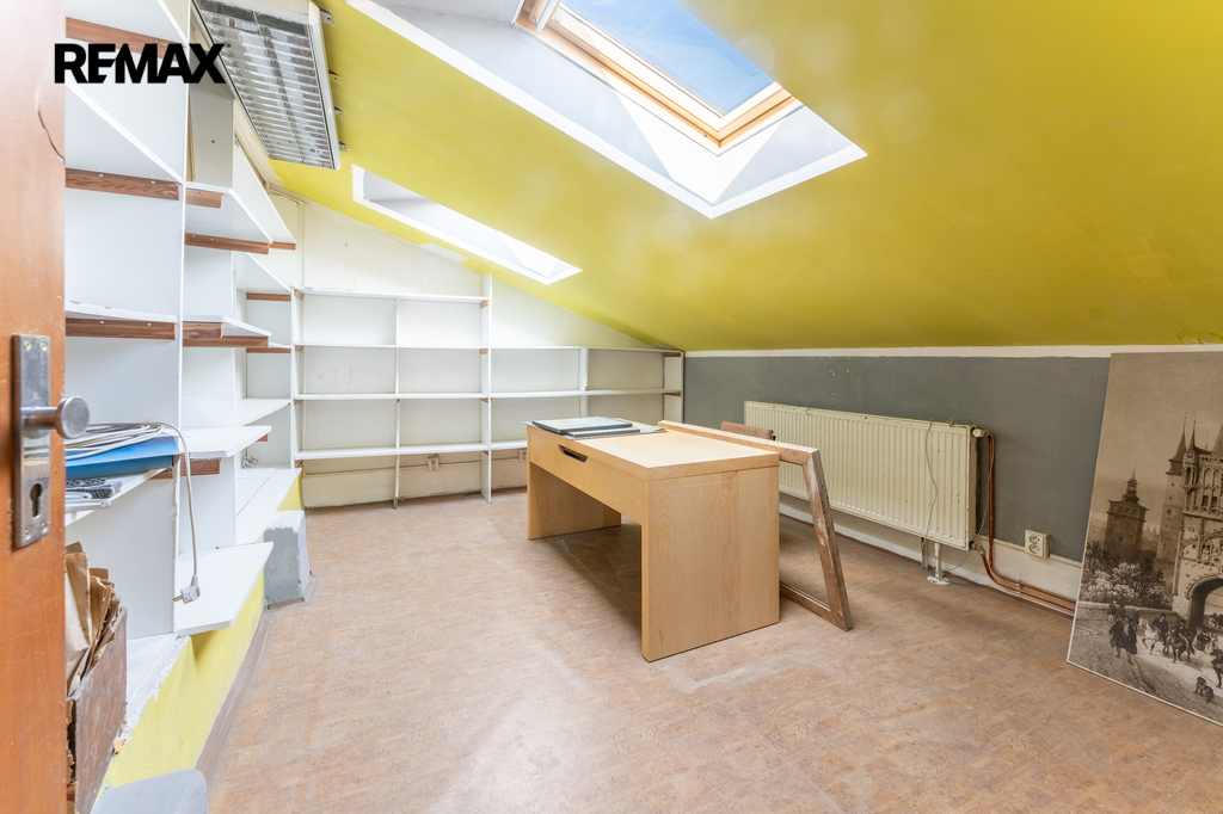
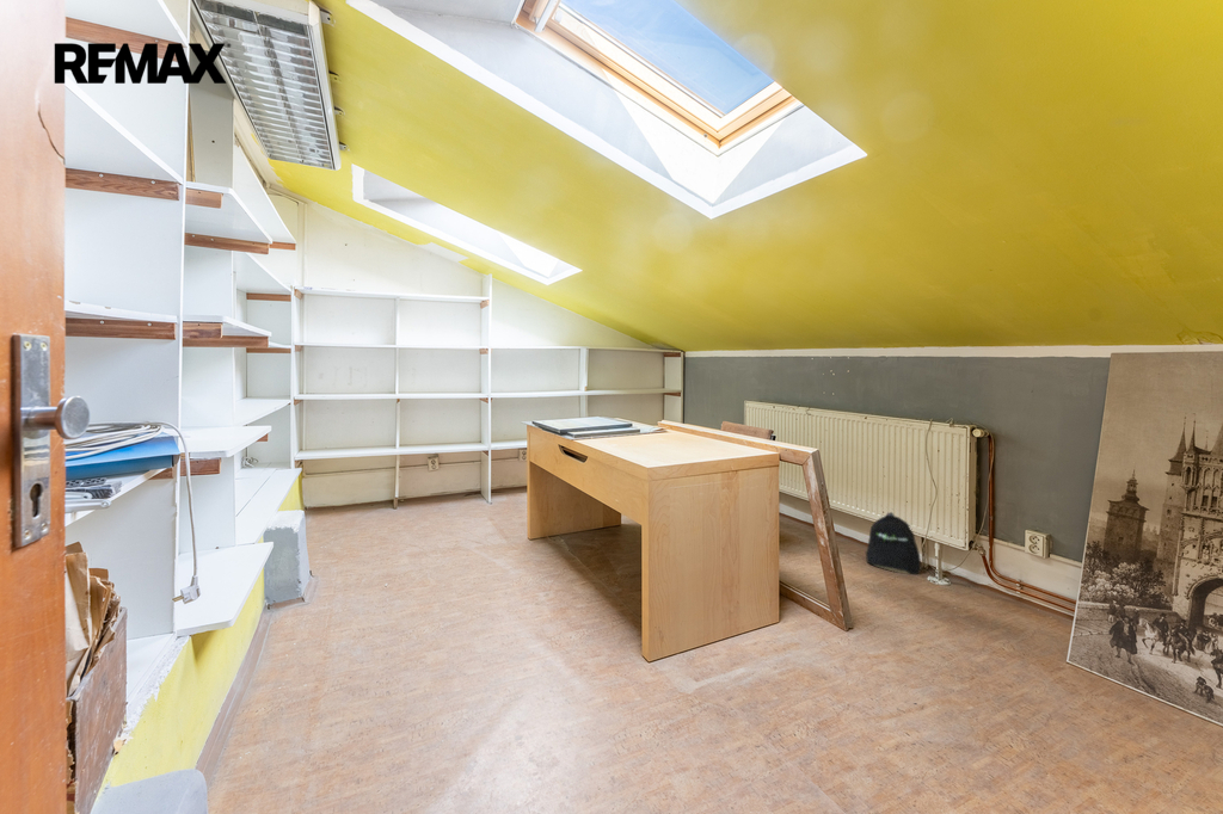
+ backpack (892, 538)
